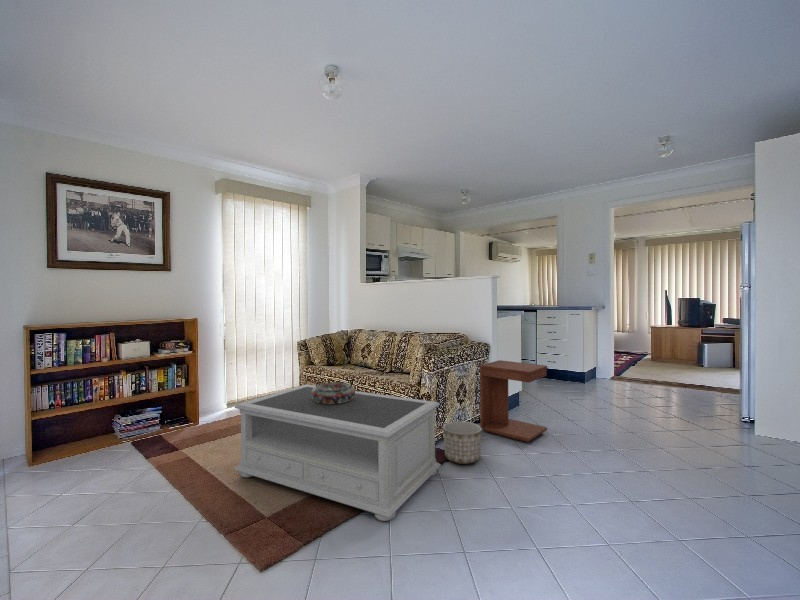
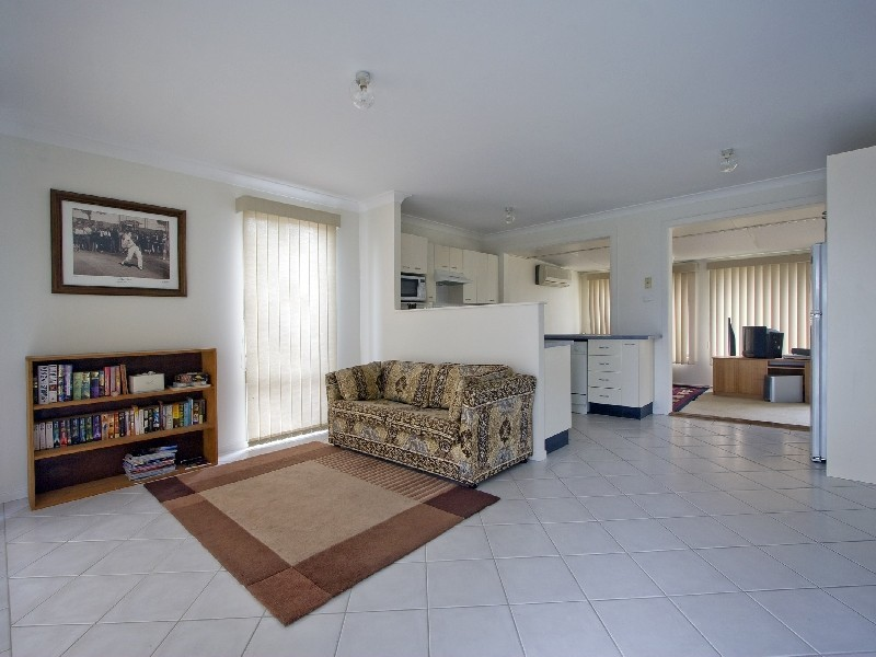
- planter (462, 443)
- decorative bowl (333, 392)
- side table (507, 399)
- coffee table (338, 438)
